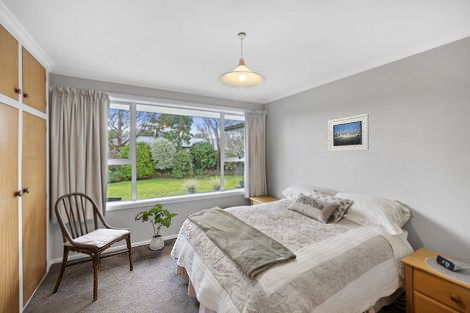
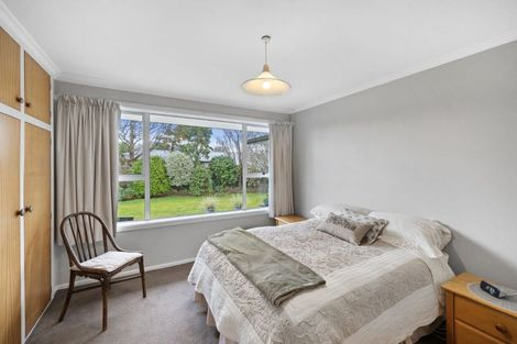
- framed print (346, 134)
- house plant (160, 226)
